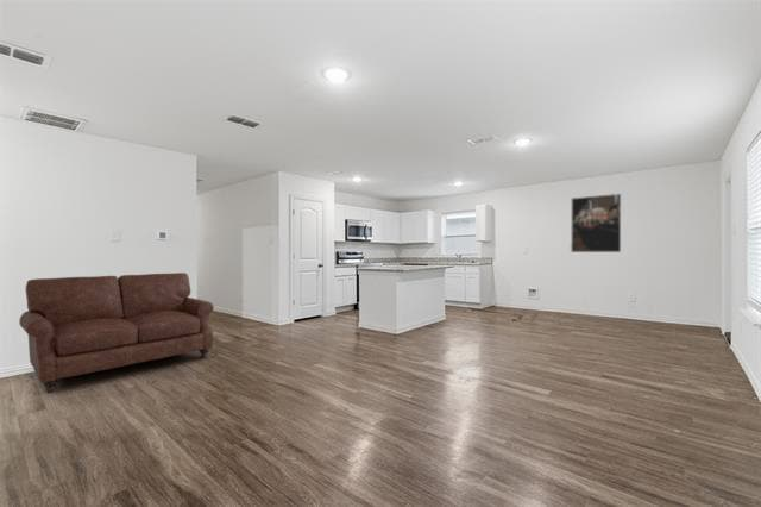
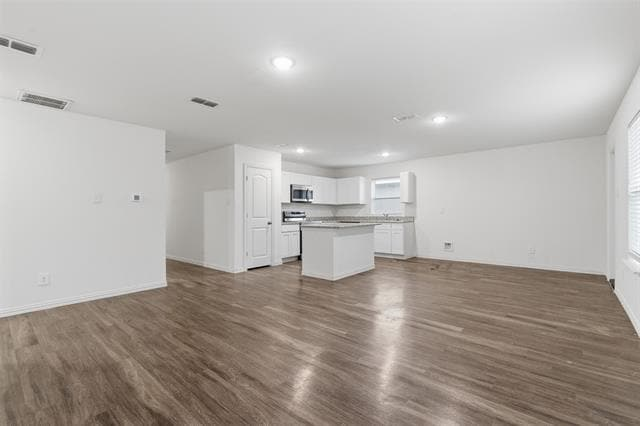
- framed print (595, 224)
- sofa (126, 320)
